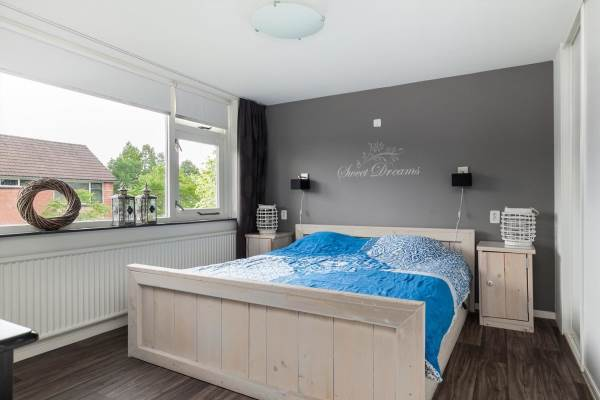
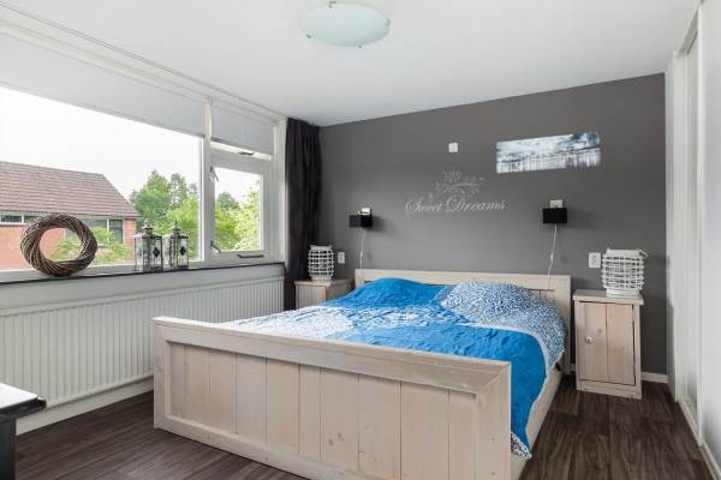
+ wall art (546, 152)
